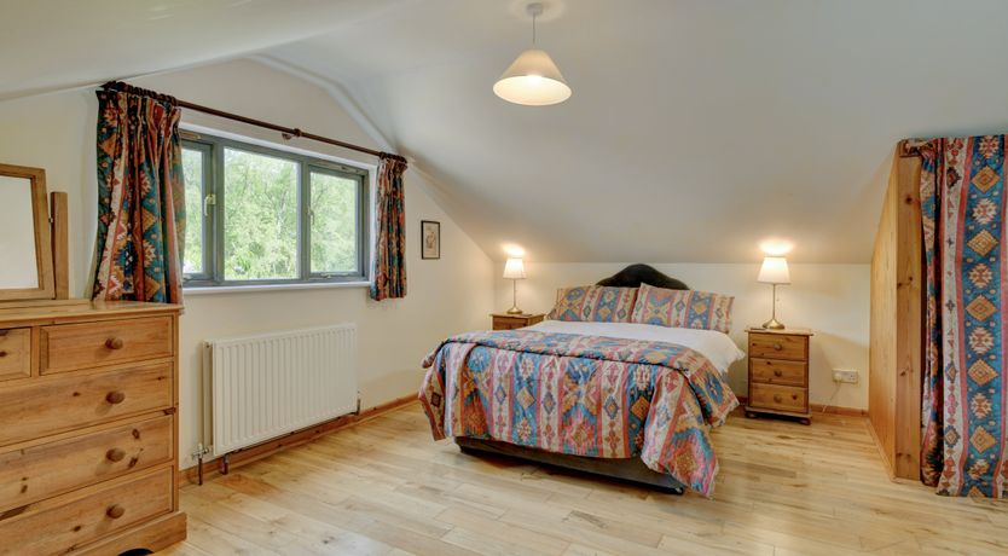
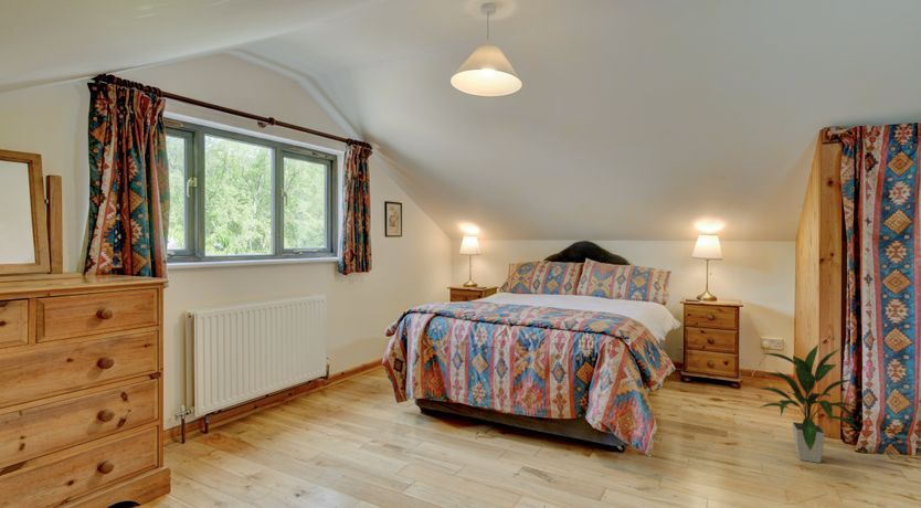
+ indoor plant (805, 401)
